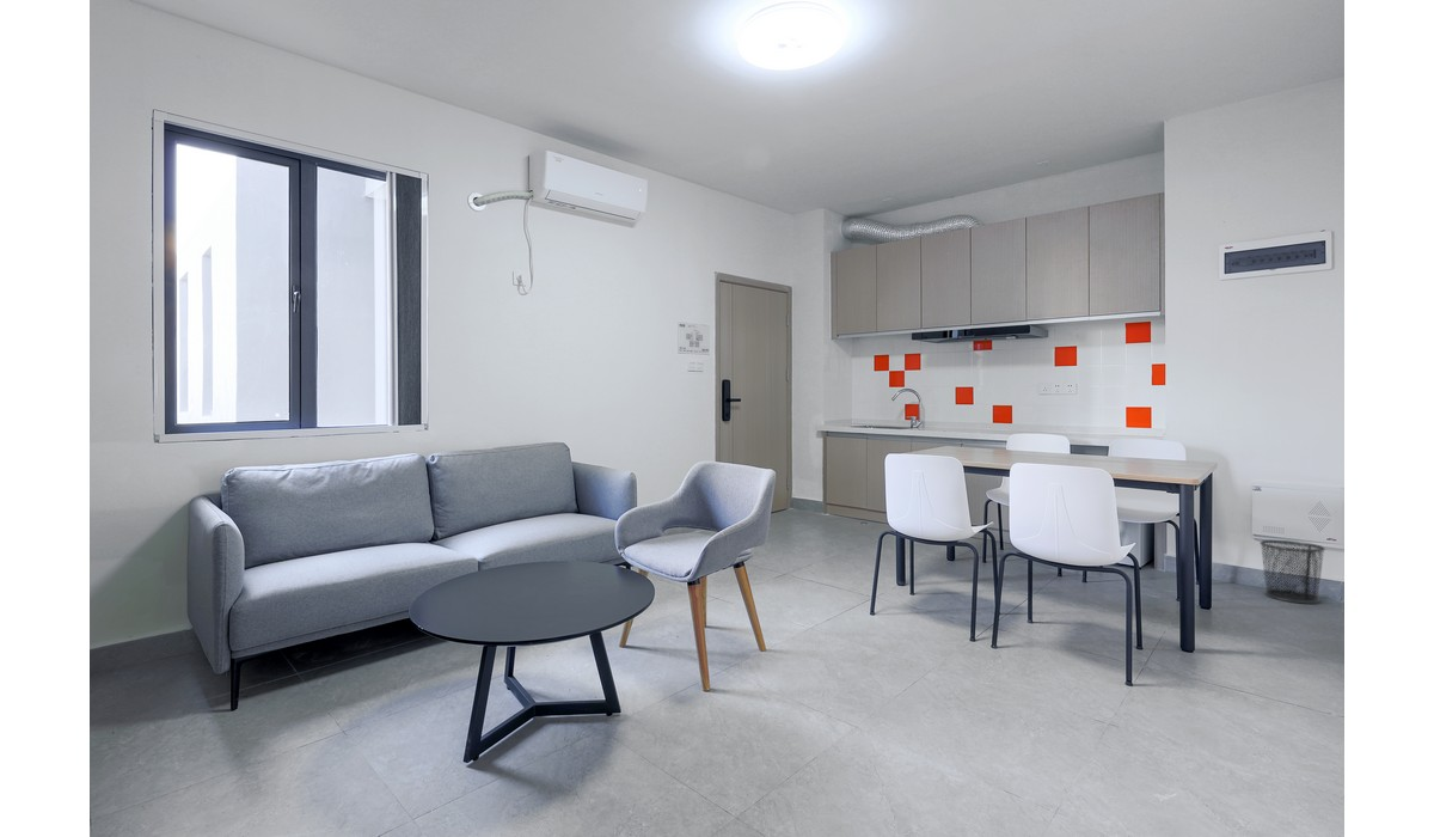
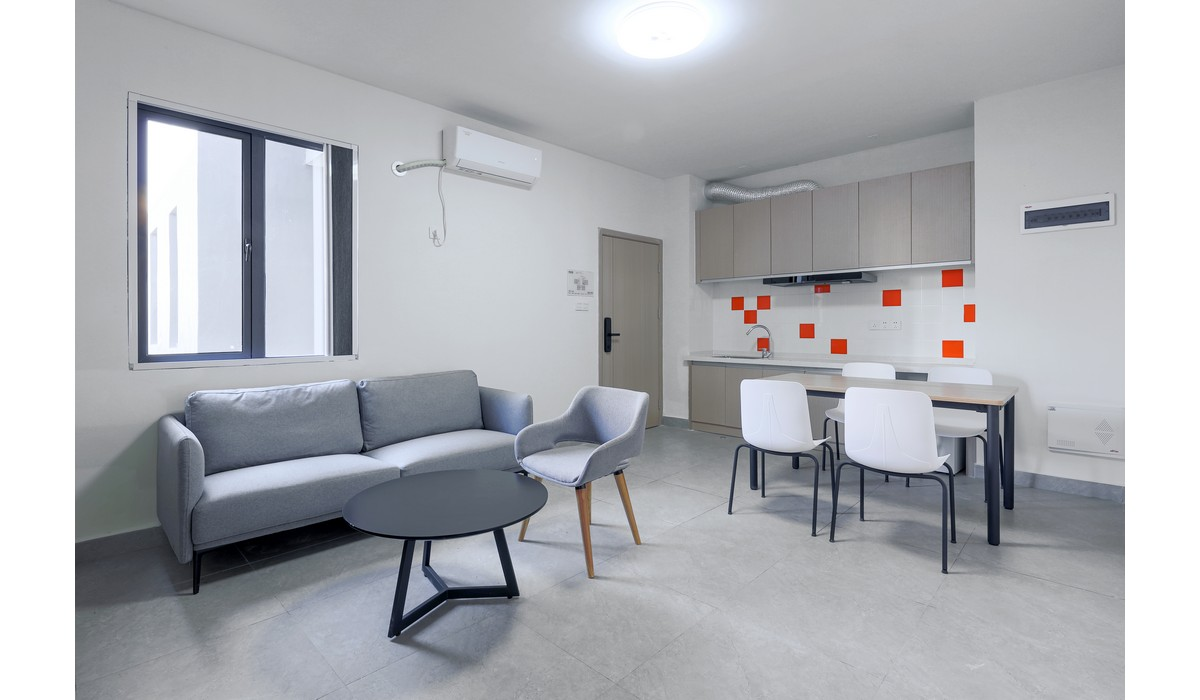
- waste bin (1291, 570)
